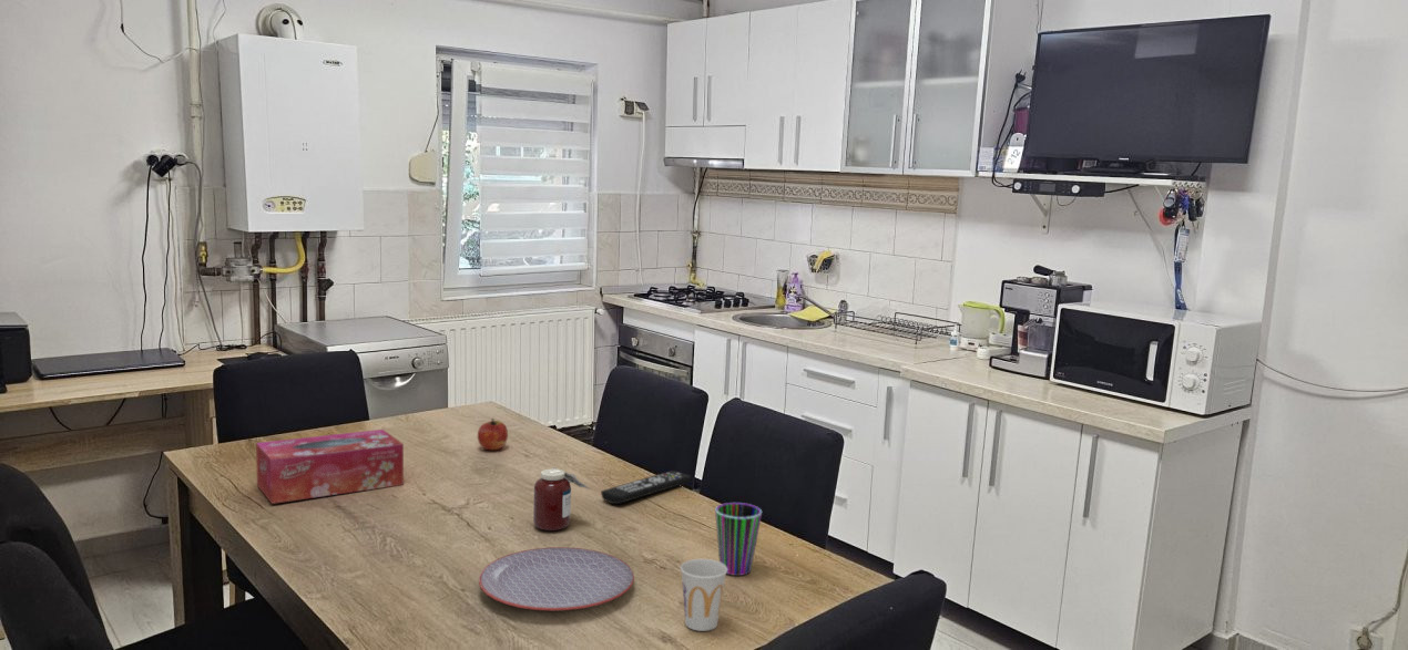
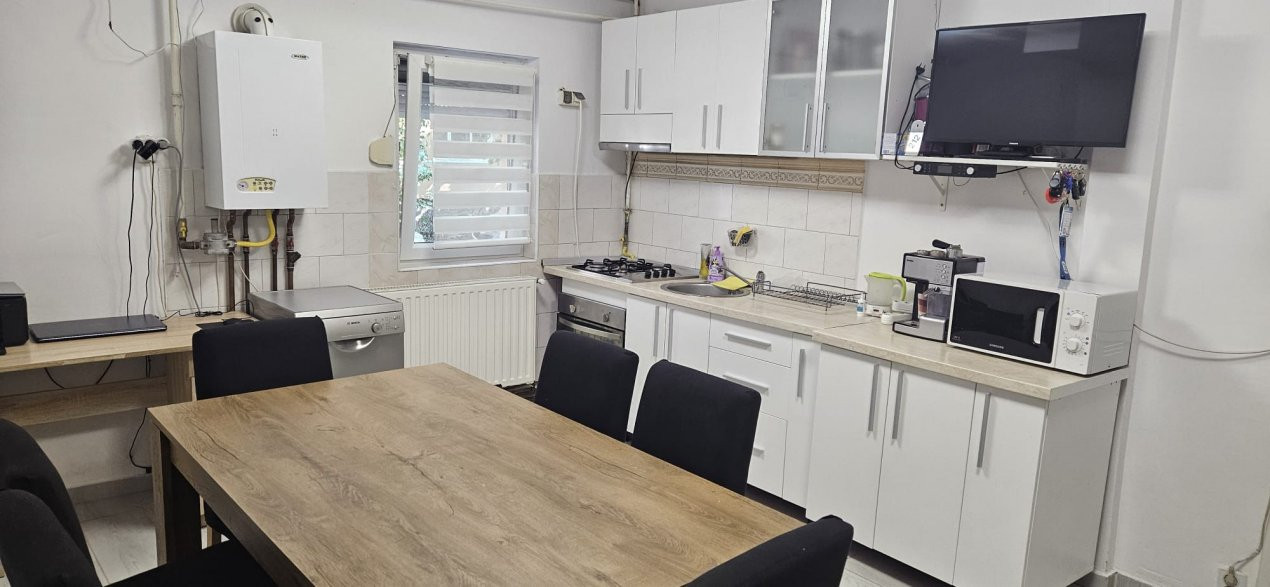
- apple (492, 433)
- cup (736, 539)
- cup (702, 596)
- plate (557, 580)
- remote control (646, 486)
- jar (559, 497)
- tissue box (330, 464)
